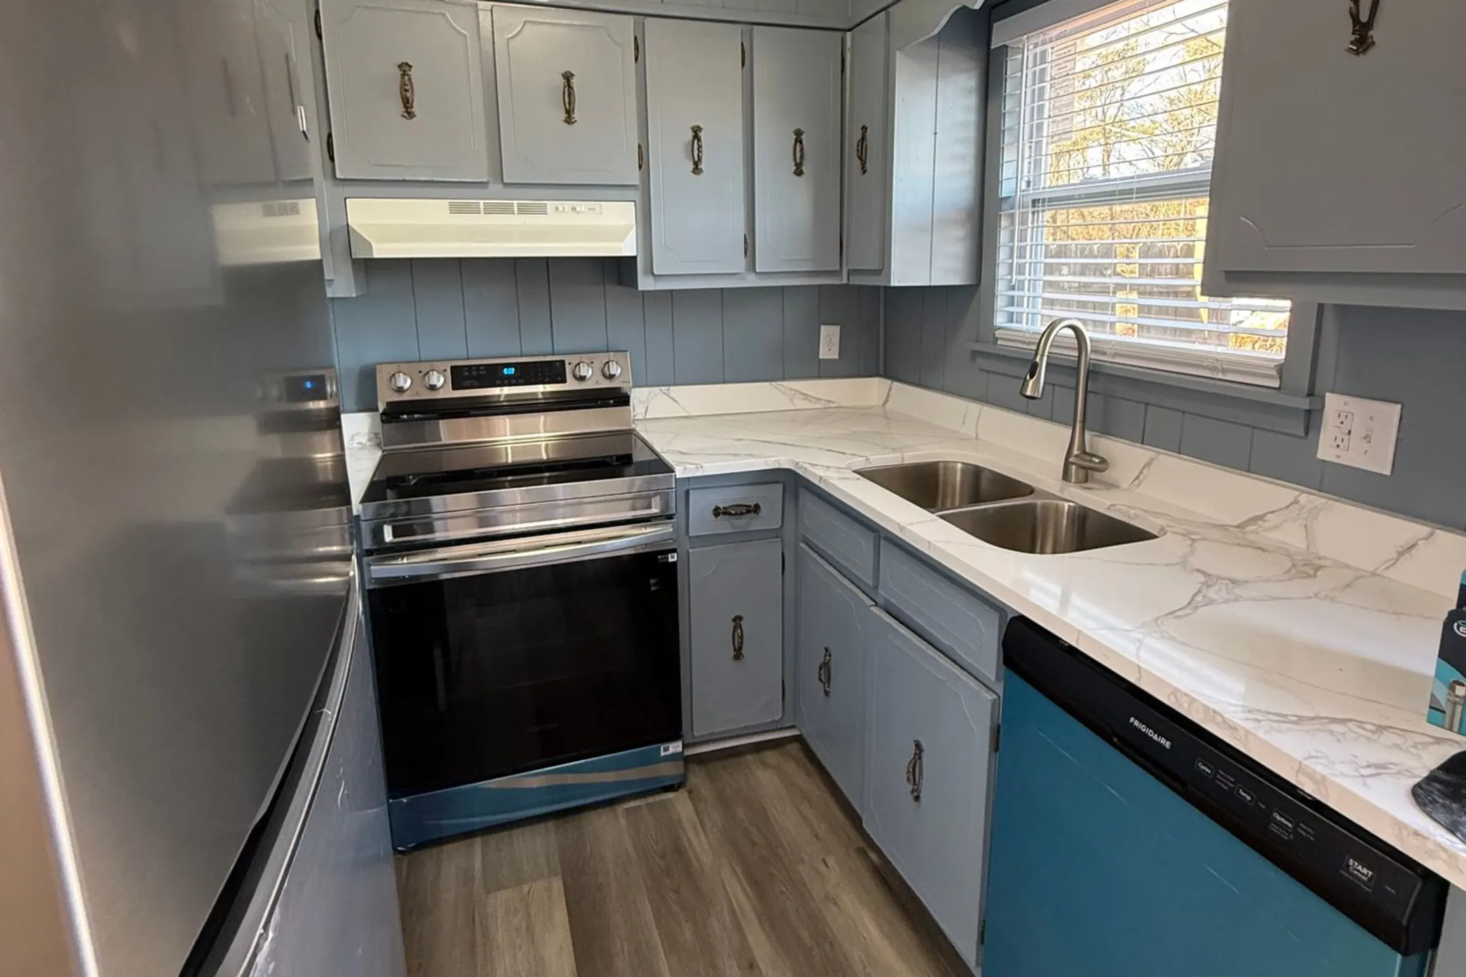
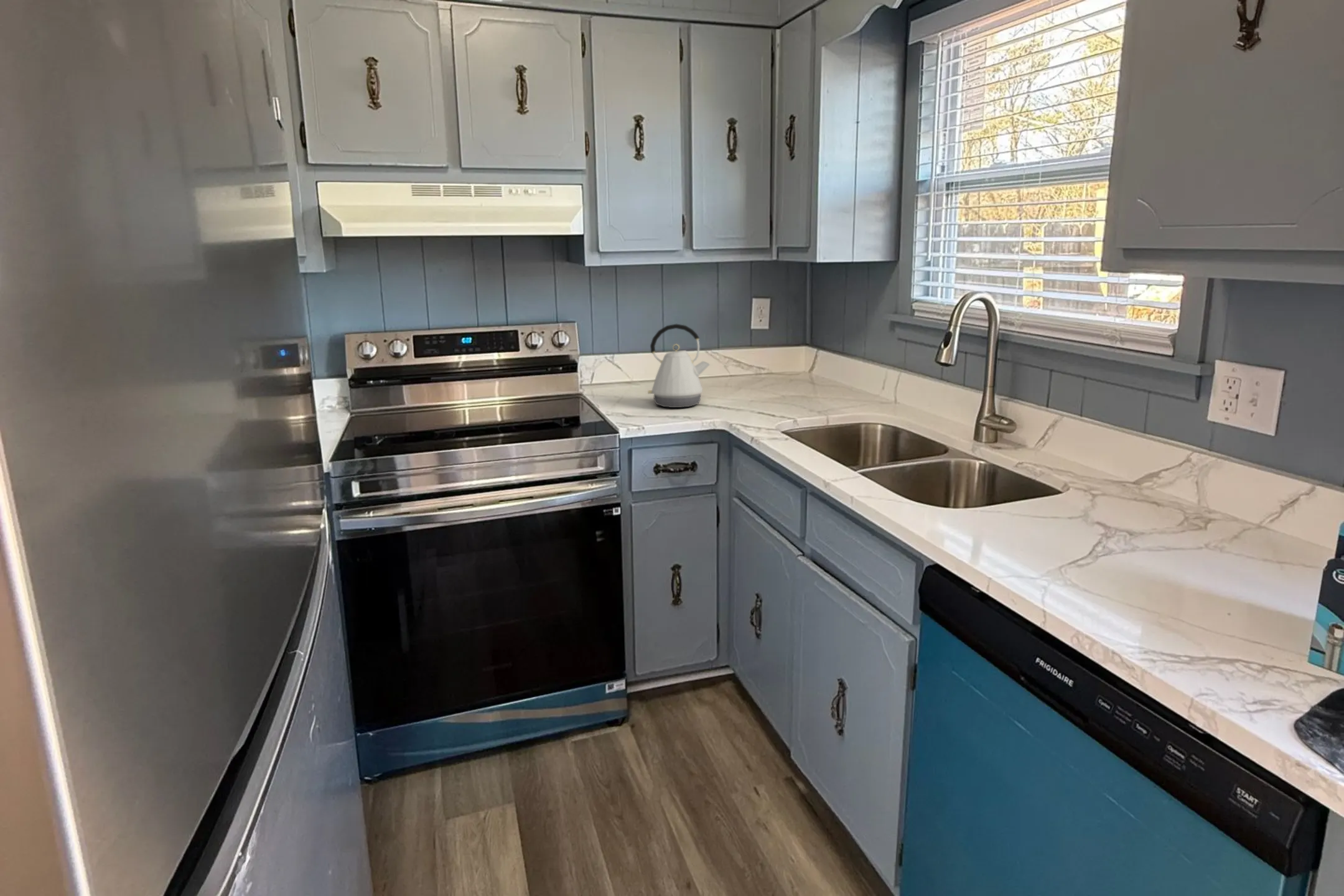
+ kettle (678, 365)
